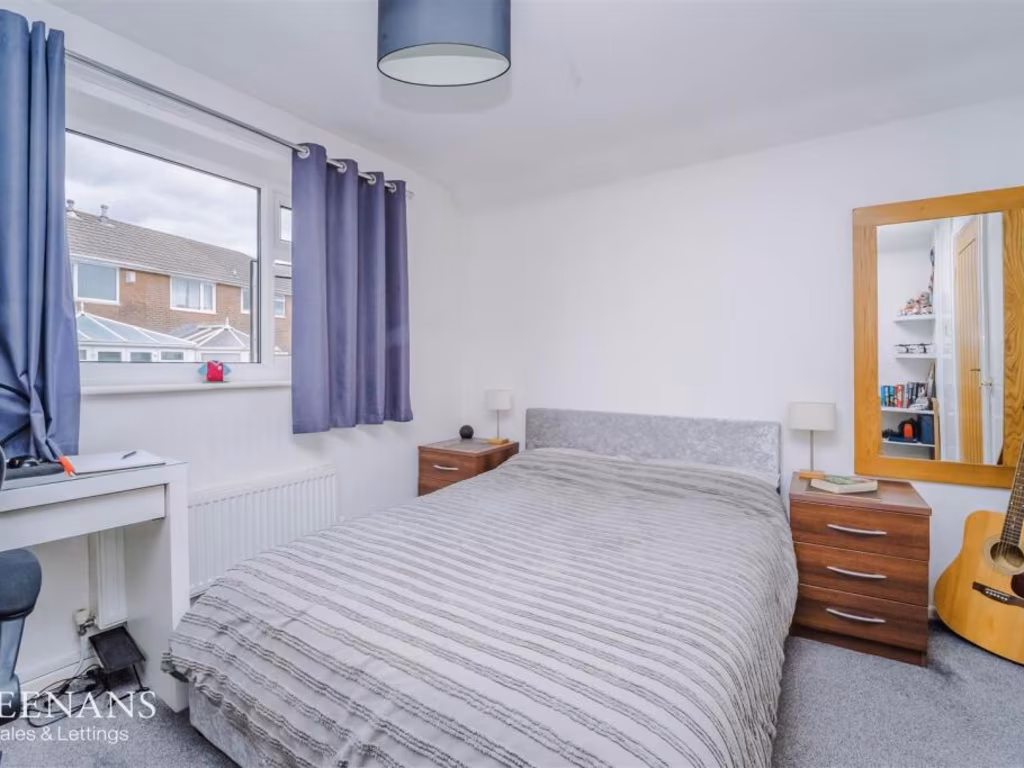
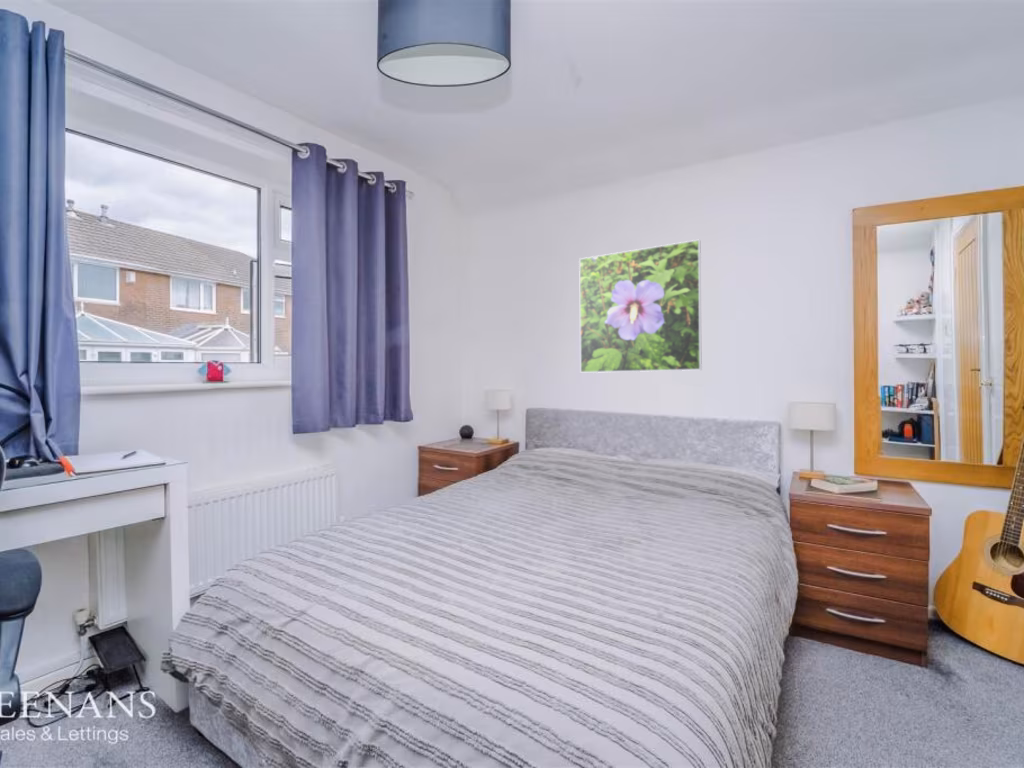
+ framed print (636, 310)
